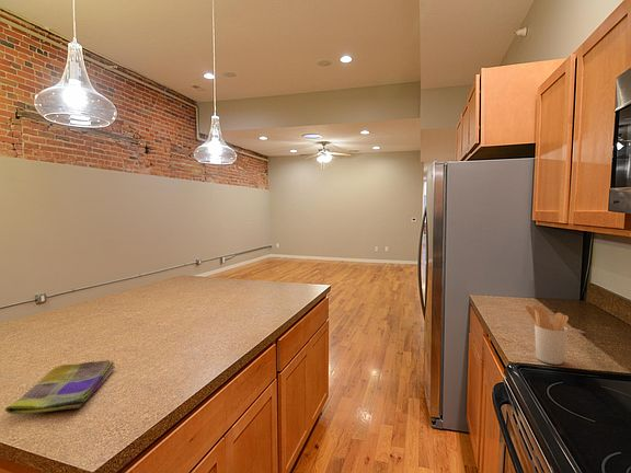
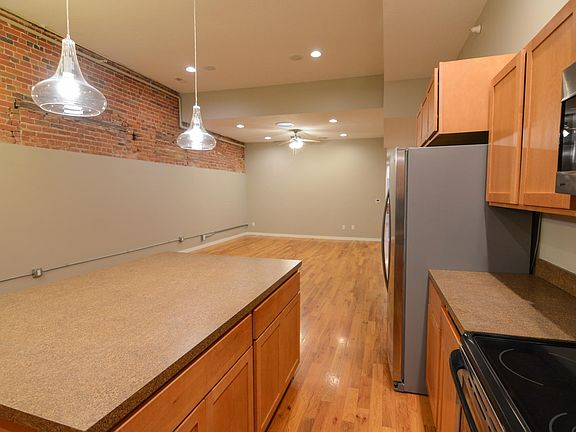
- utensil holder (544, 332)
- dish towel (67, 383)
